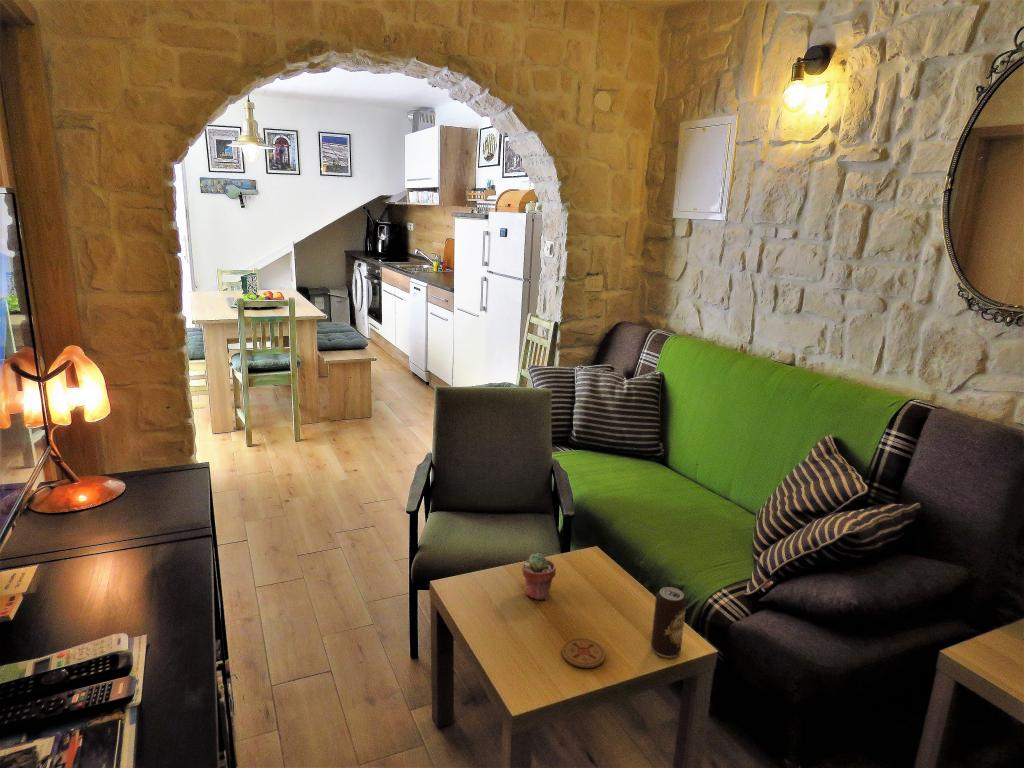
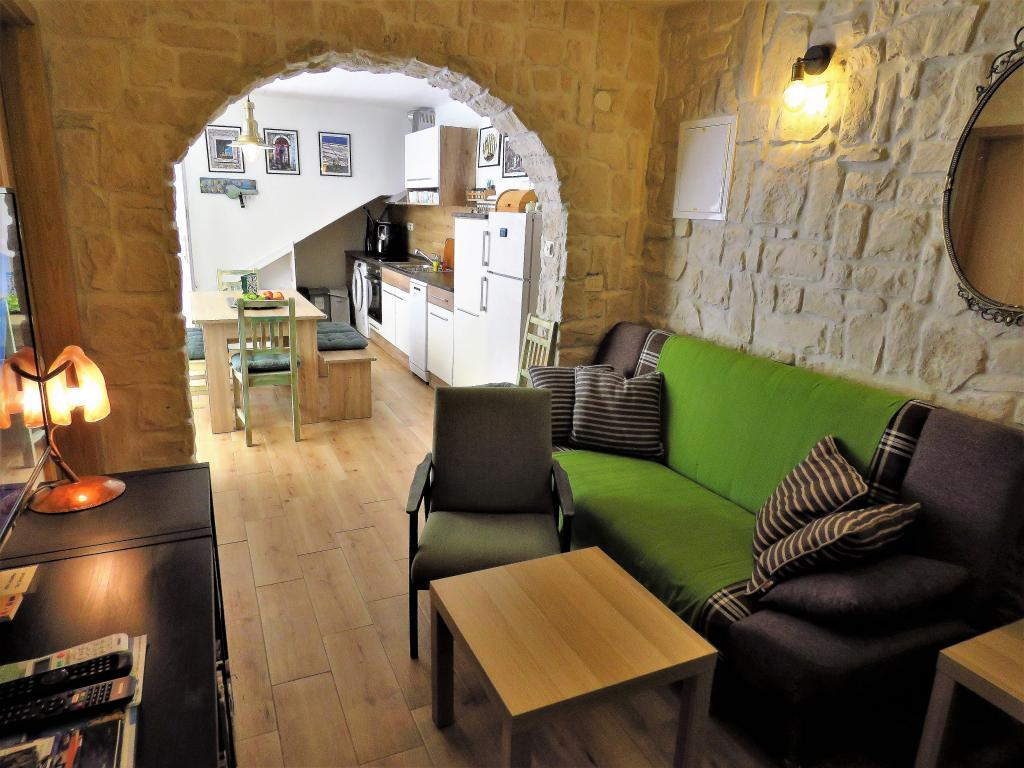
- potted succulent (538, 574)
- coaster (583, 652)
- beverage can (668, 621)
